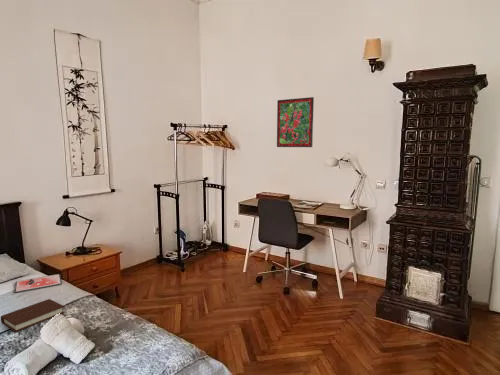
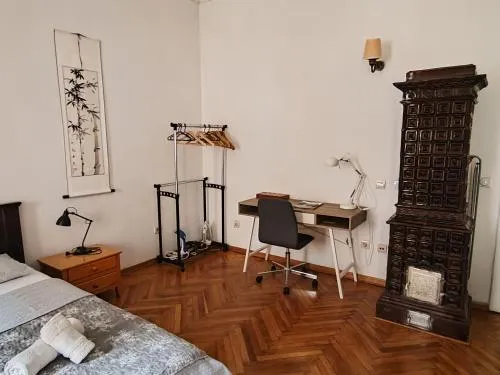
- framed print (294, 123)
- book (33, 314)
- tablet (38, 282)
